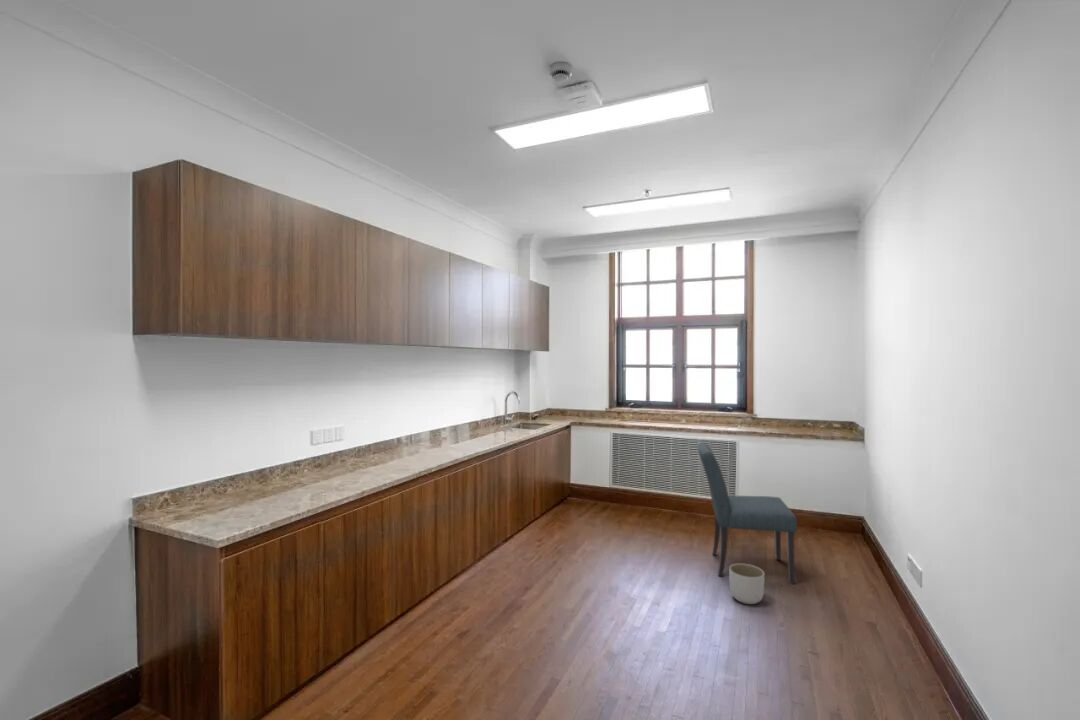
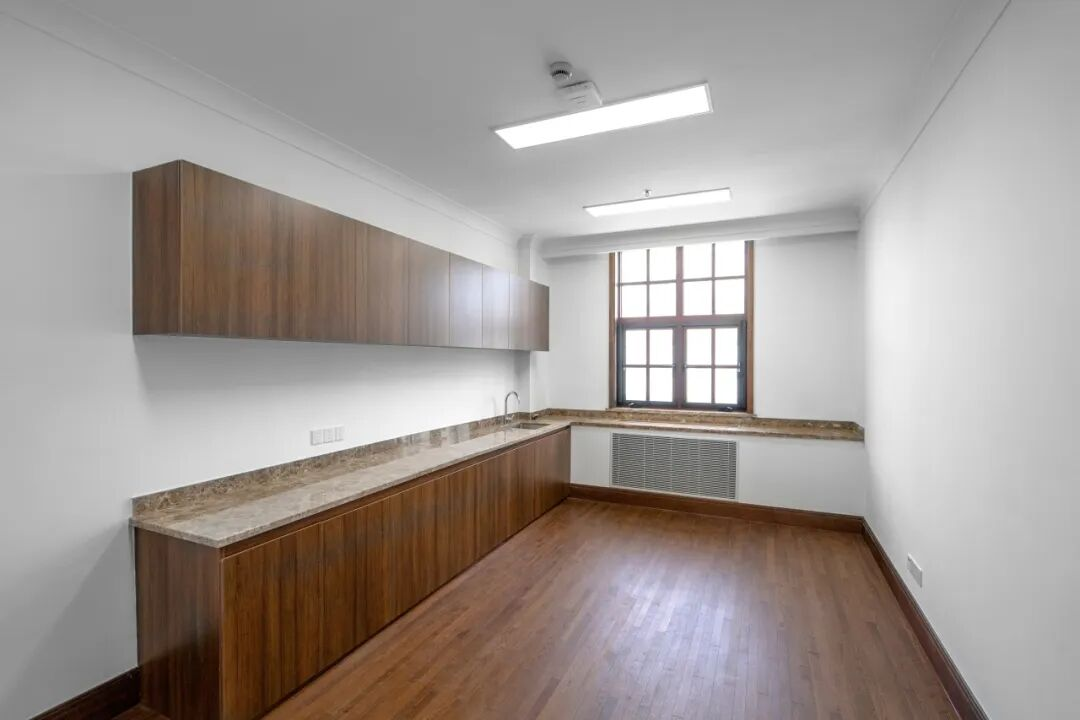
- planter (746, 584)
- chair (742, 507)
